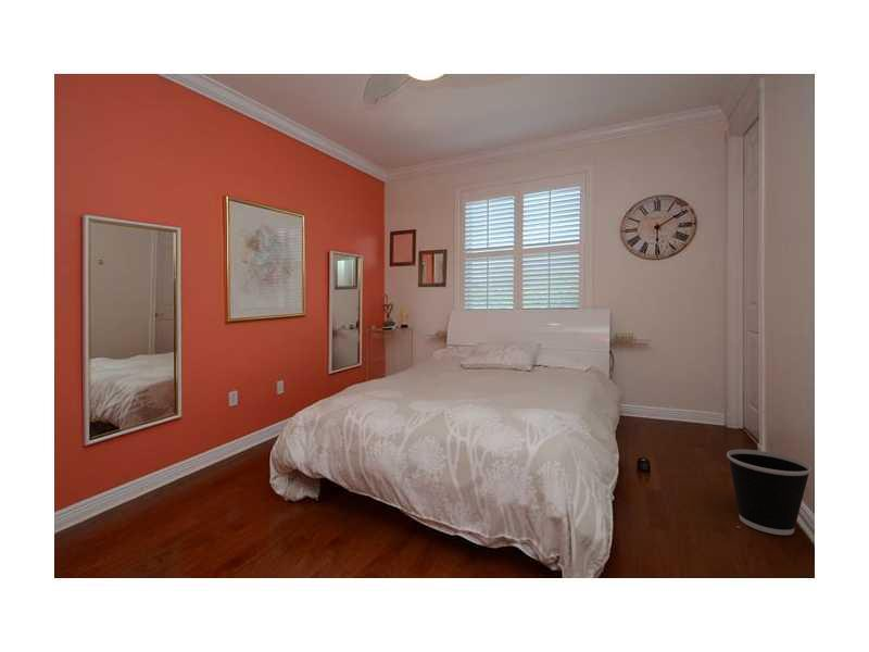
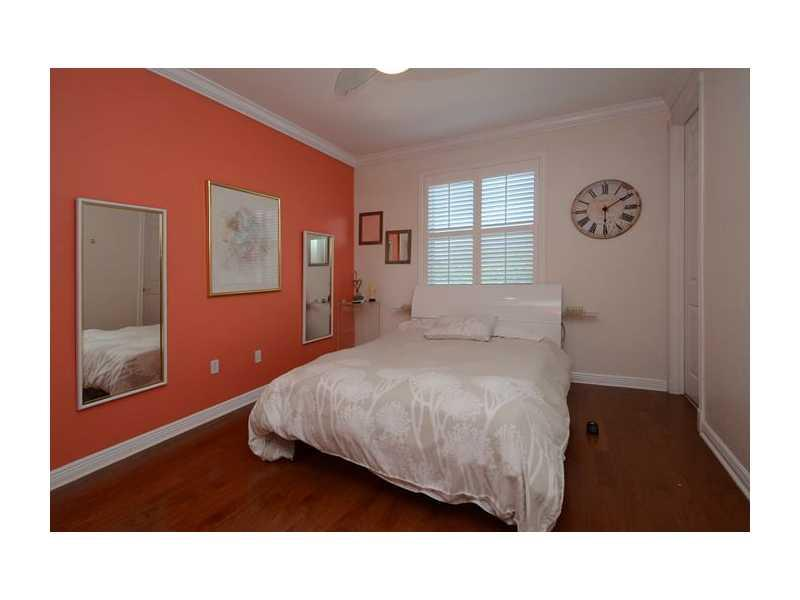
- wastebasket (766, 491)
